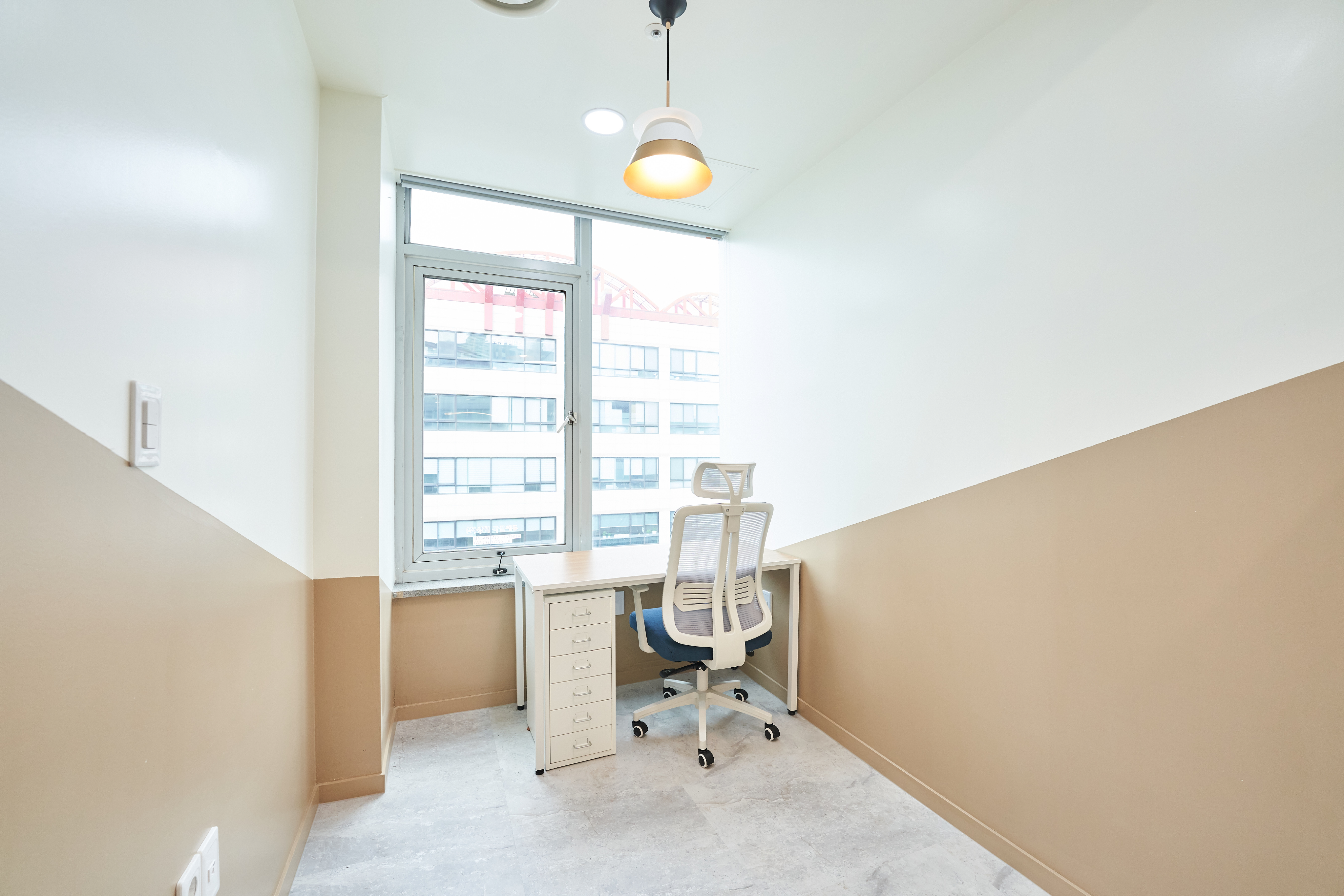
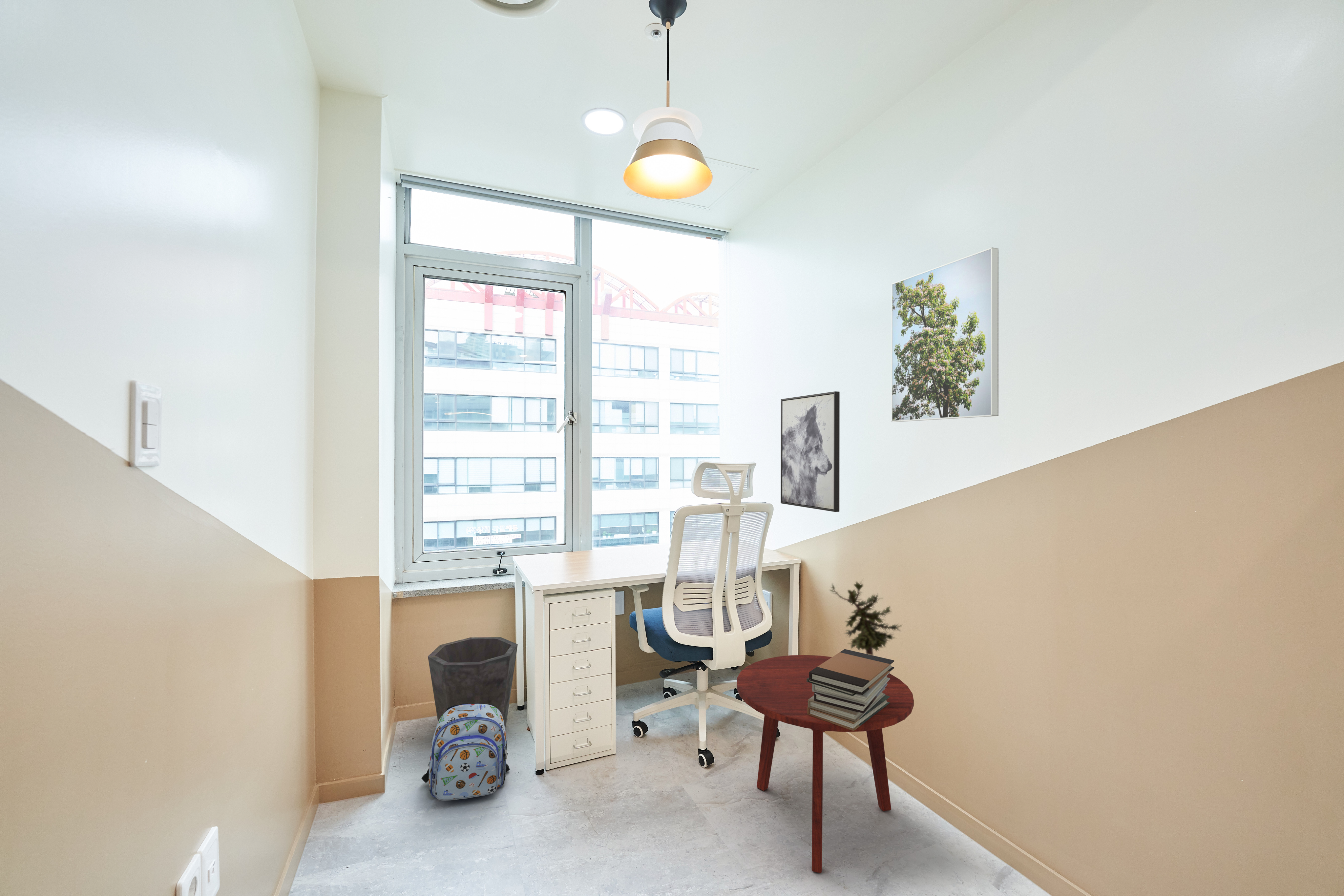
+ waste bin (474, 691)
+ side table (822, 752)
+ wall art (808, 451)
+ potted plant (861, 625)
+ book stack (851, 686)
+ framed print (940, 343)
+ backpack (467, 750)
